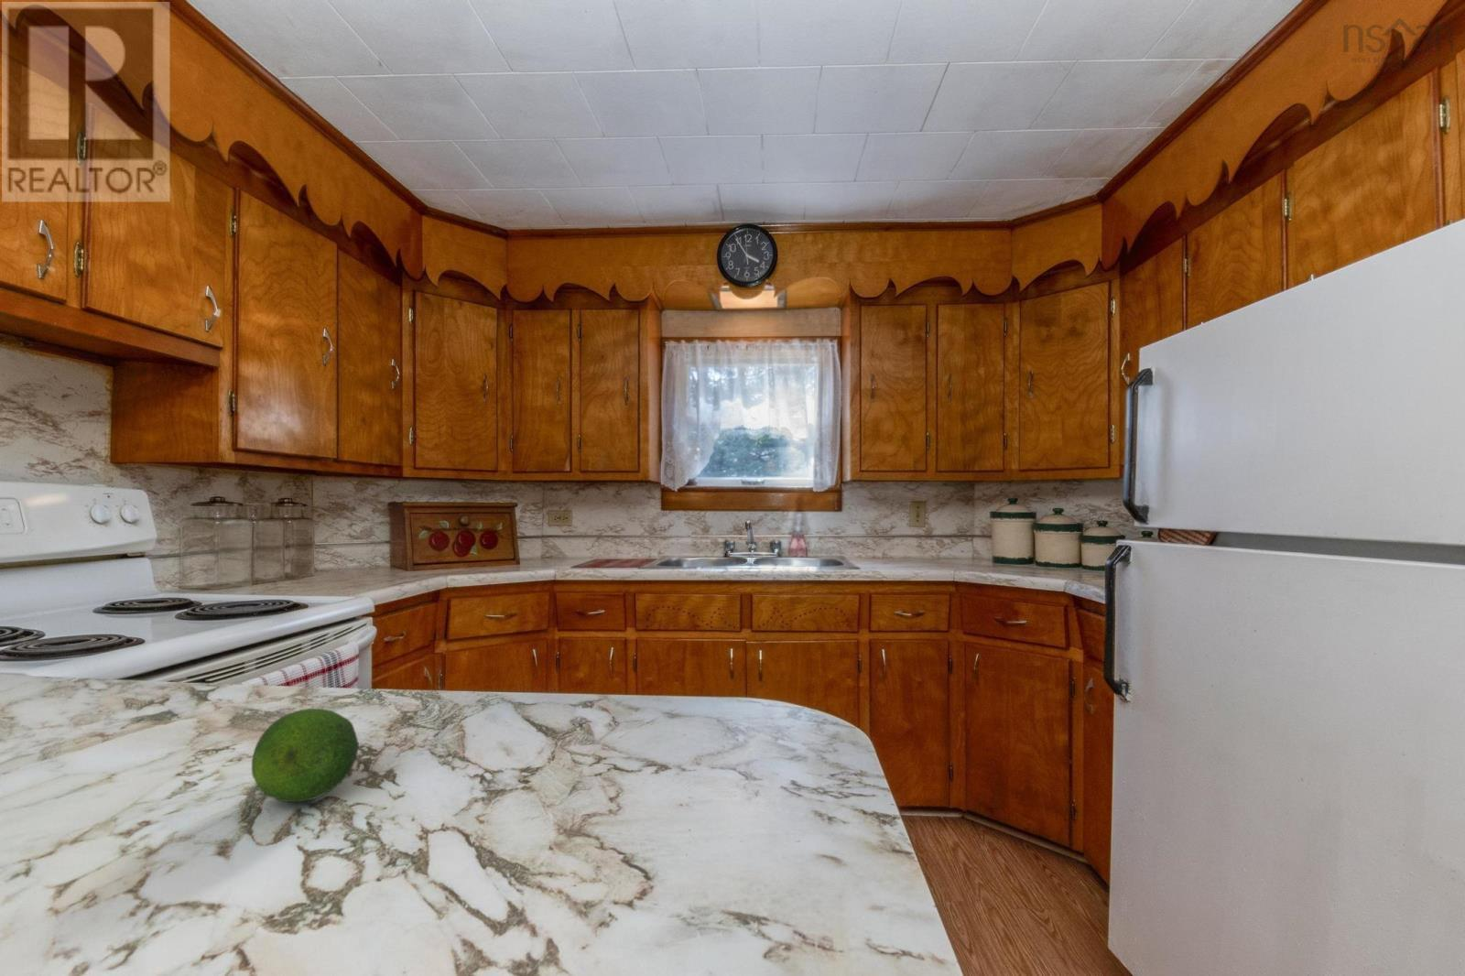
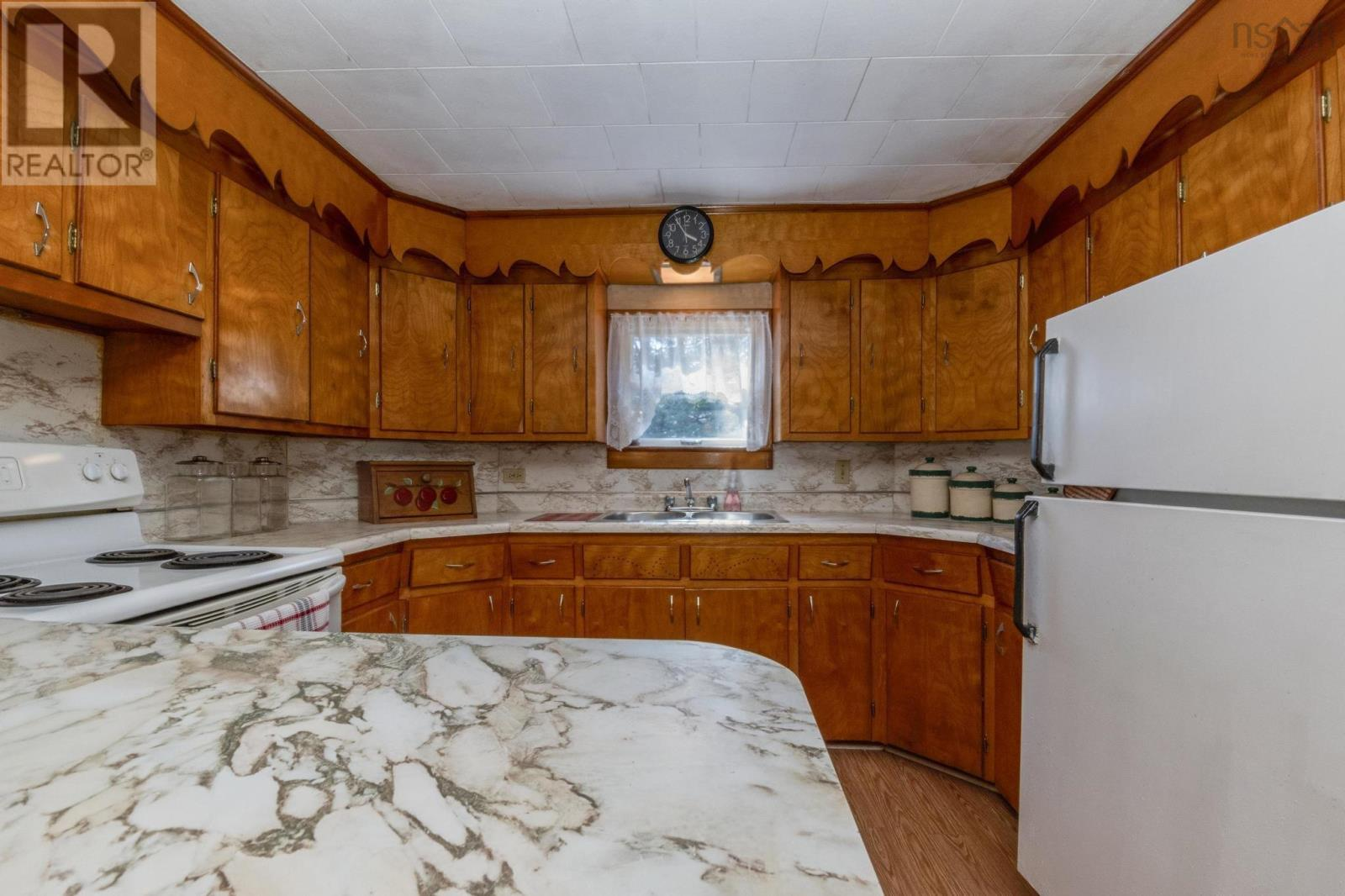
- fruit (303, 753)
